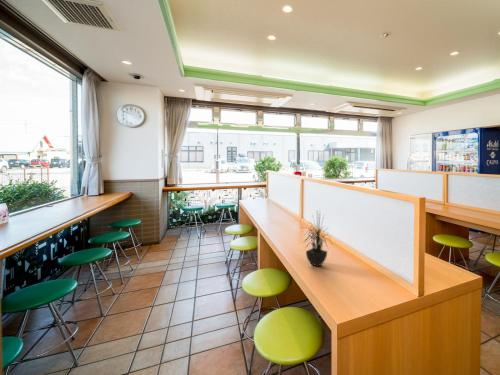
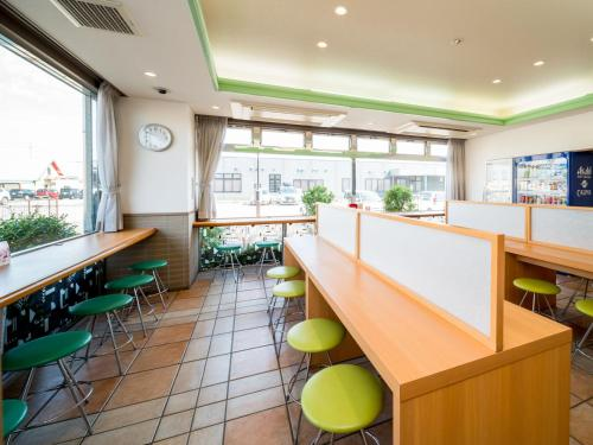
- potted plant (316, 232)
